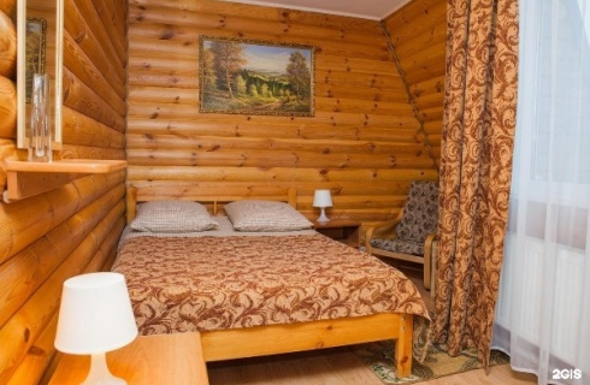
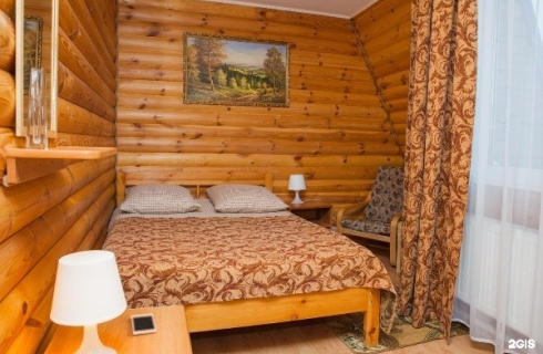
+ cell phone (143, 323)
